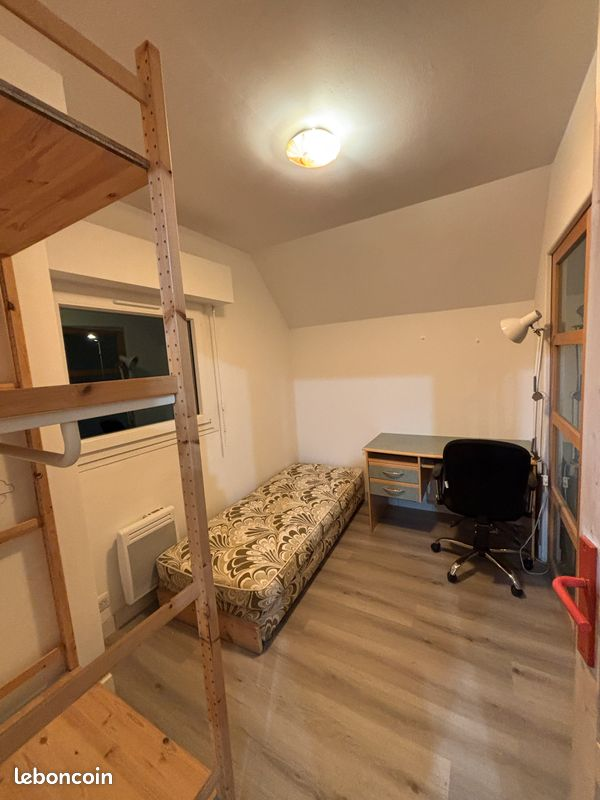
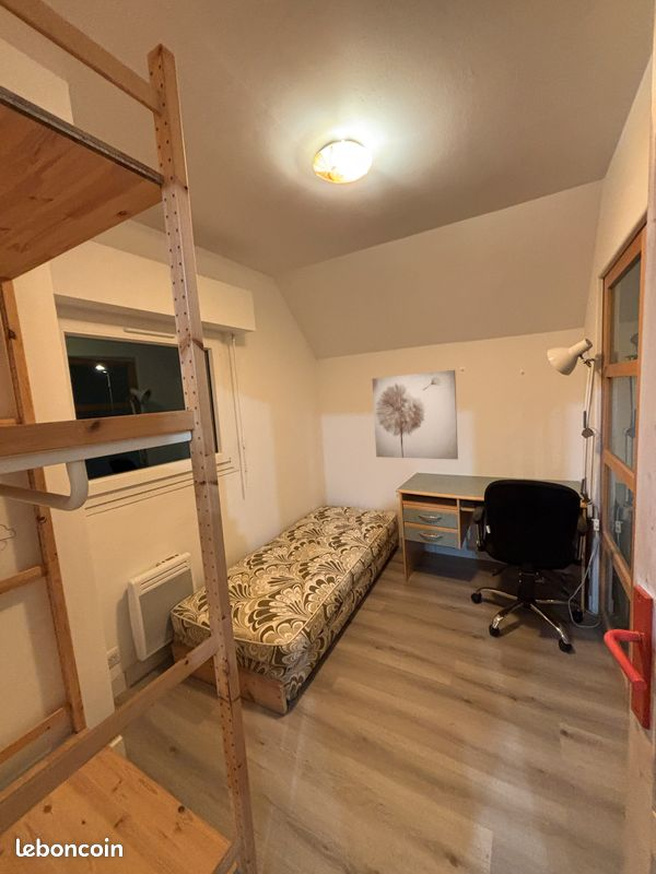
+ wall art (412, 416)
